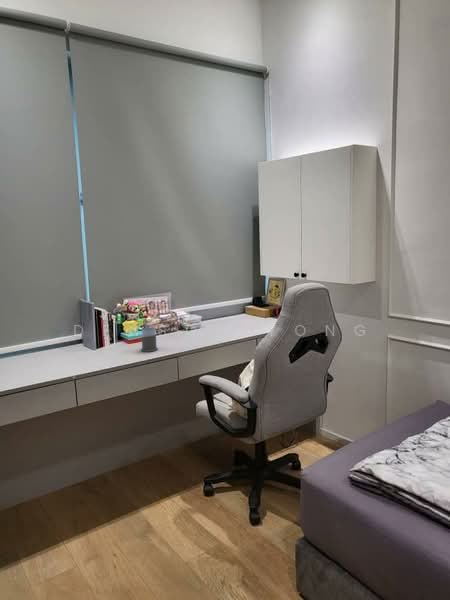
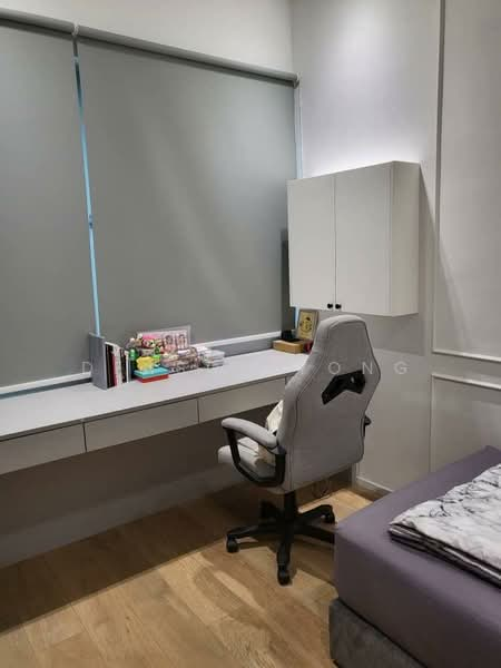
- mug (147, 338)
